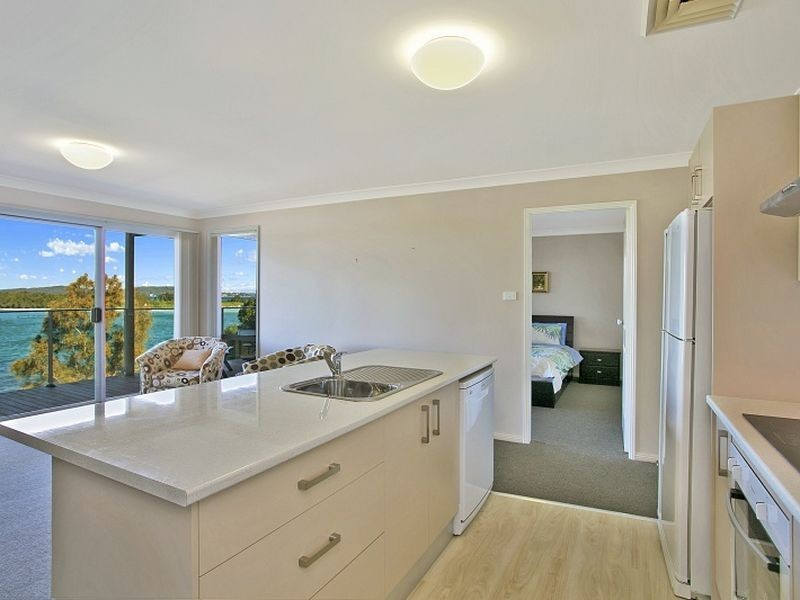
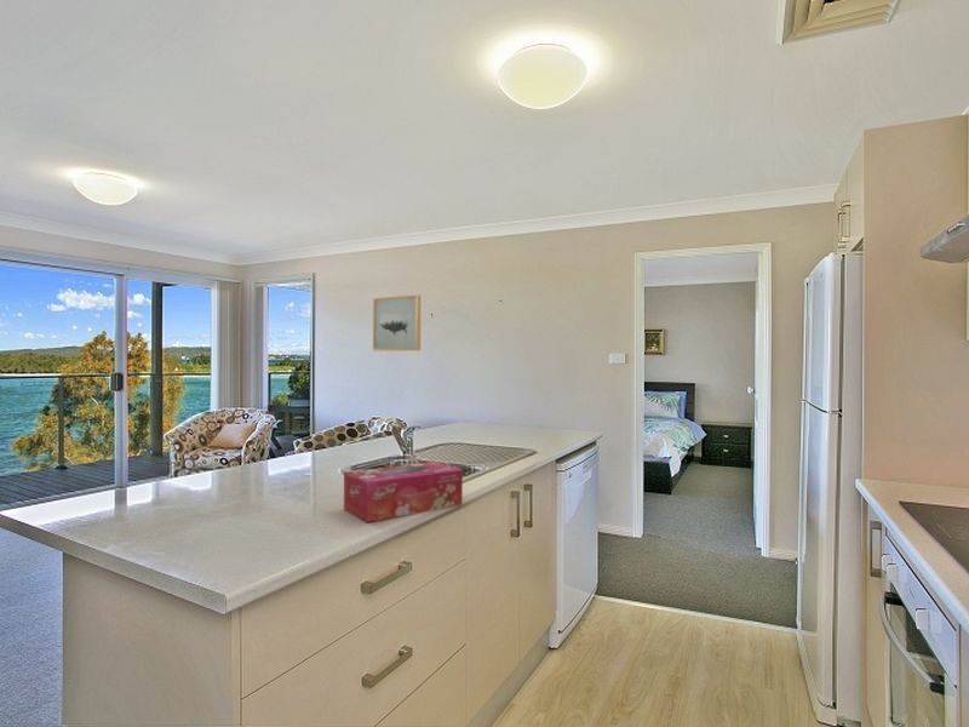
+ tissue box (403, 488)
+ wall art (396, 324)
